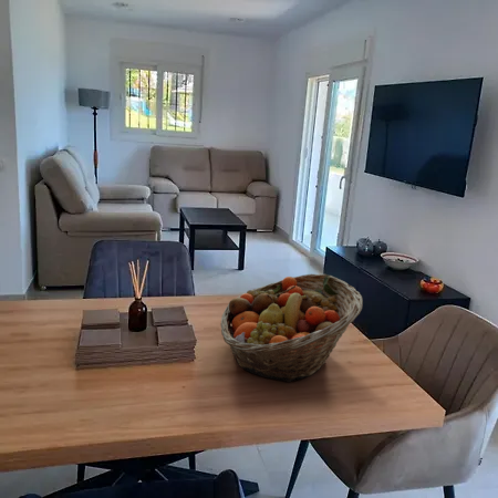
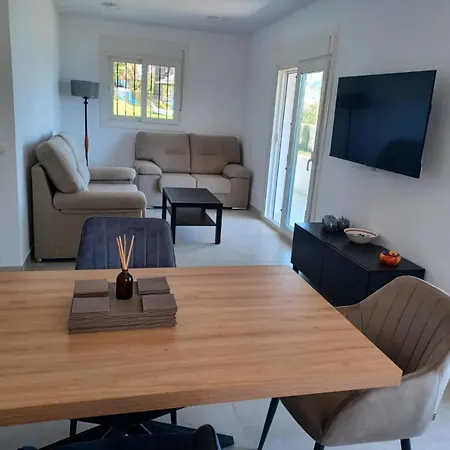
- fruit basket (288, 319)
